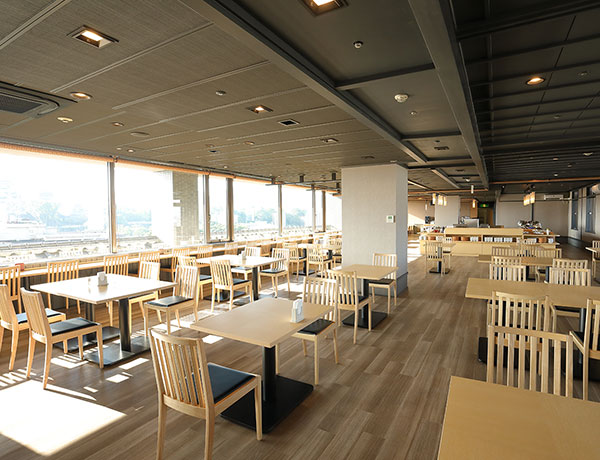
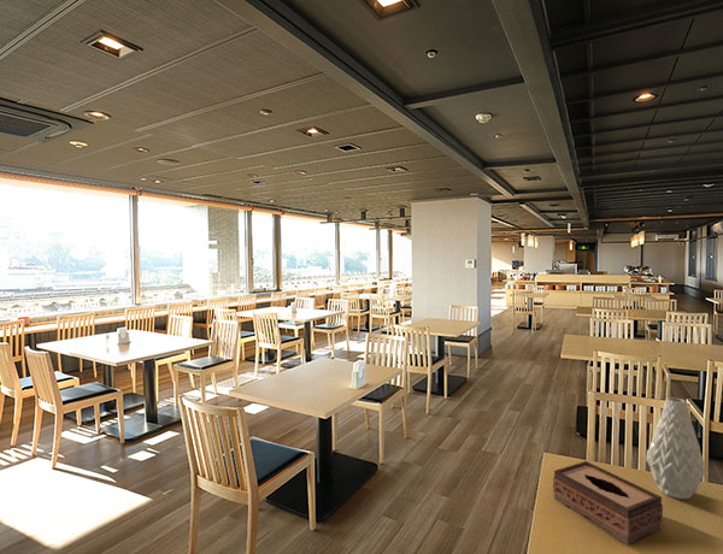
+ tissue box (604, 497)
+ vase (675, 446)
